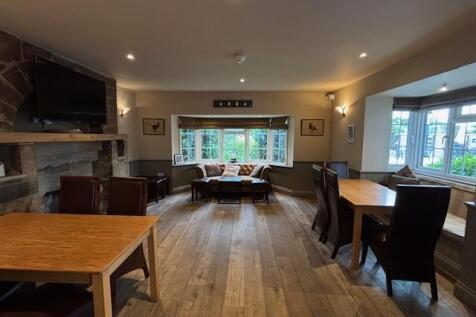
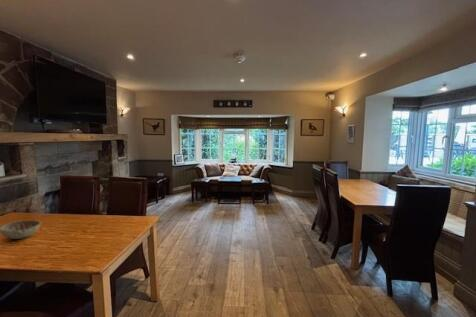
+ decorative bowl (21, 230)
